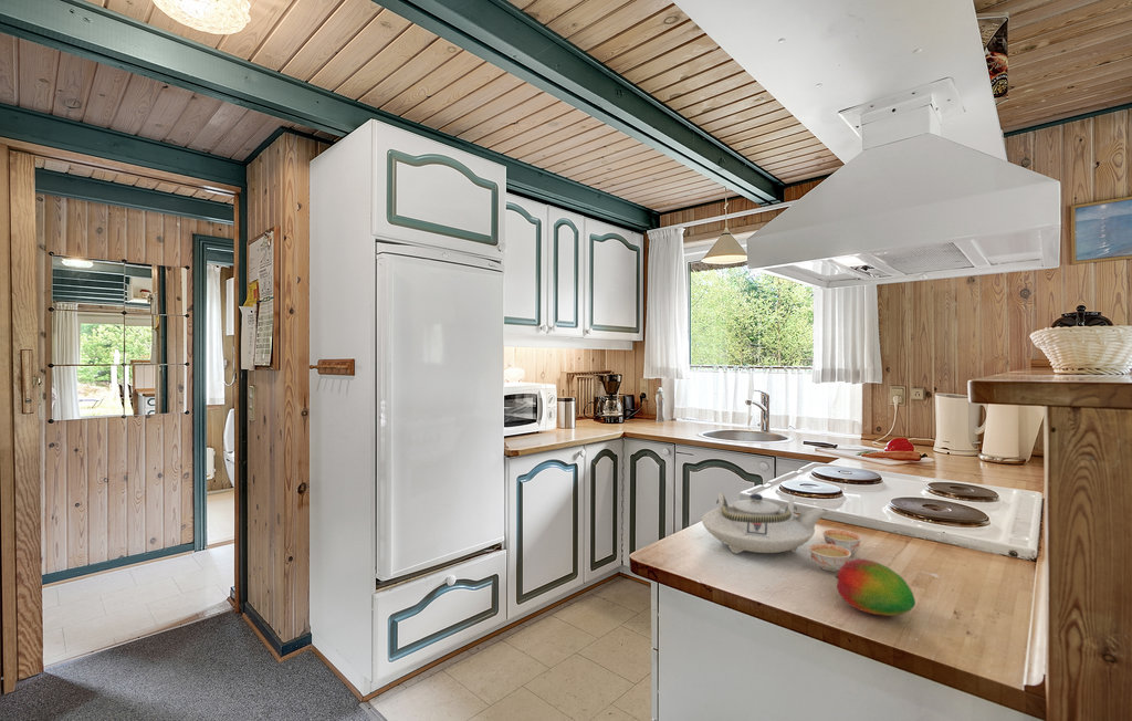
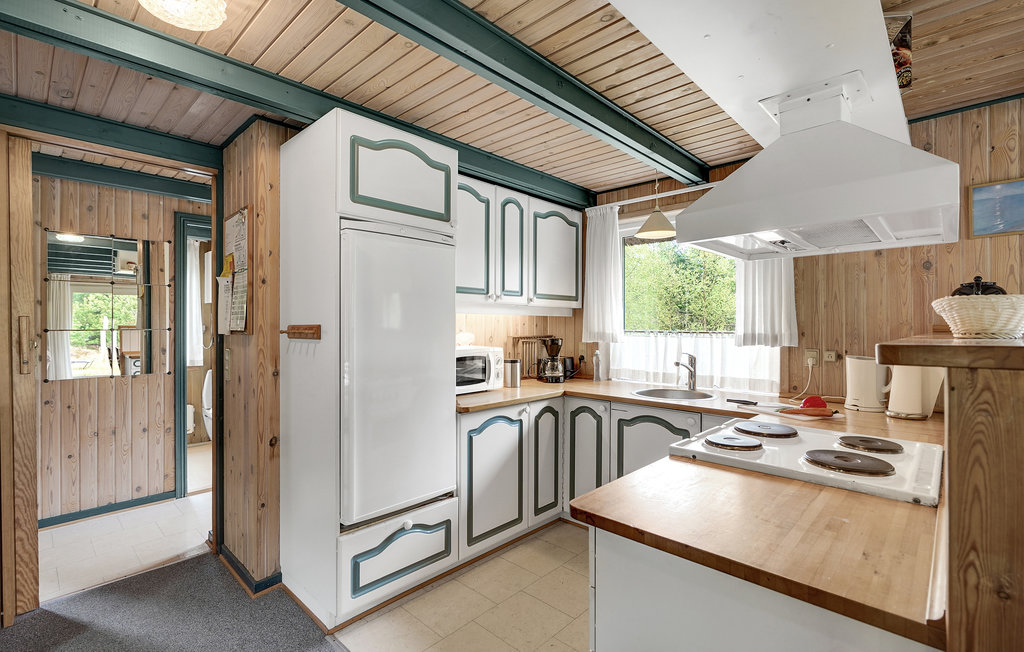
- teapot (778, 522)
- fruit (873, 586)
